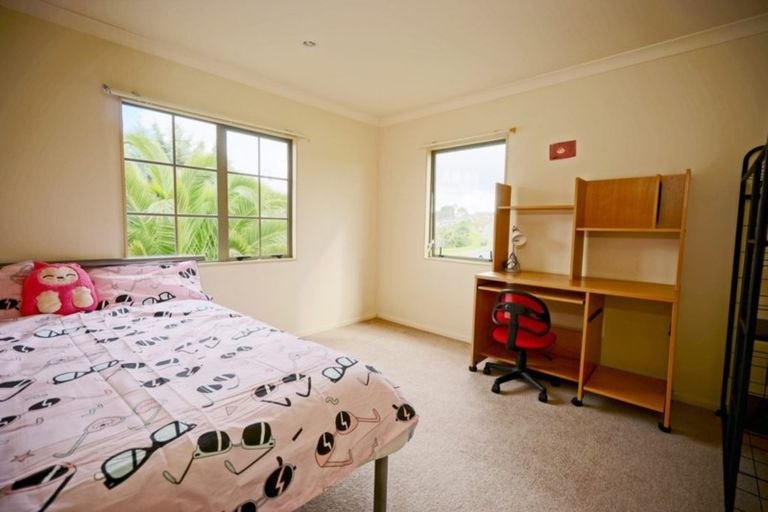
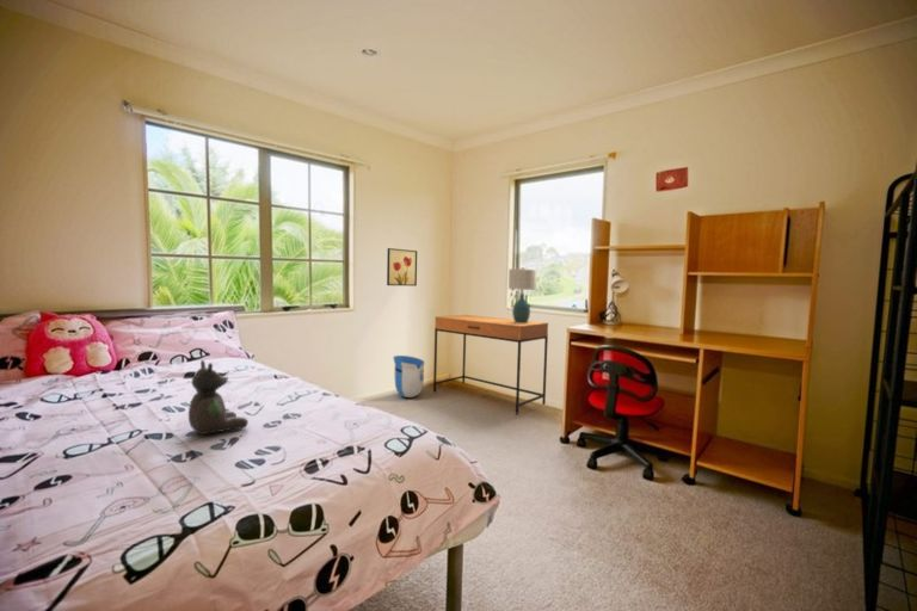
+ stuffed bear (217, 395)
+ wall art (401, 267)
+ sun visor (408, 376)
+ desk (490, 338)
+ table lamp (522, 295)
